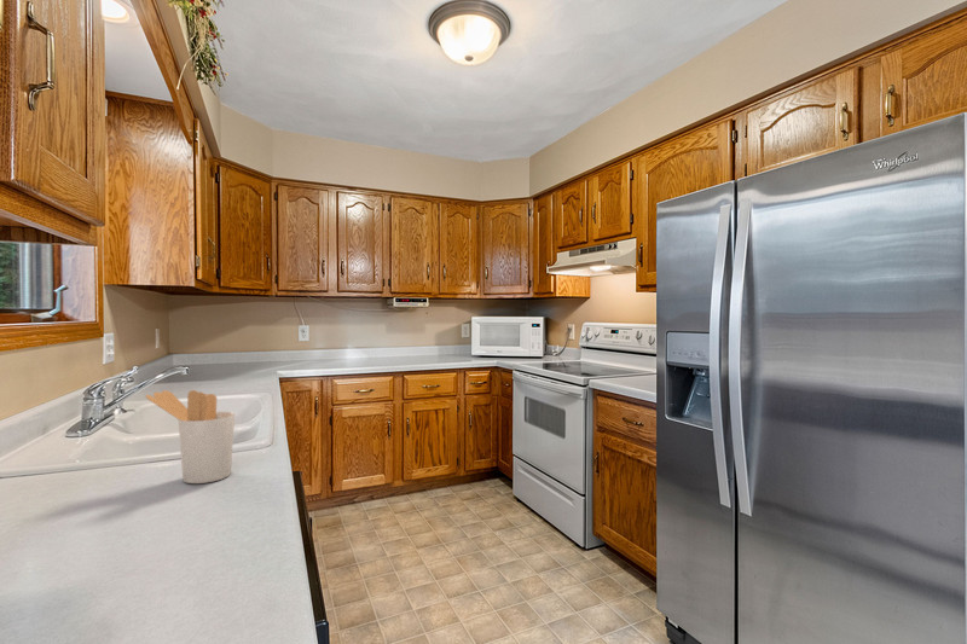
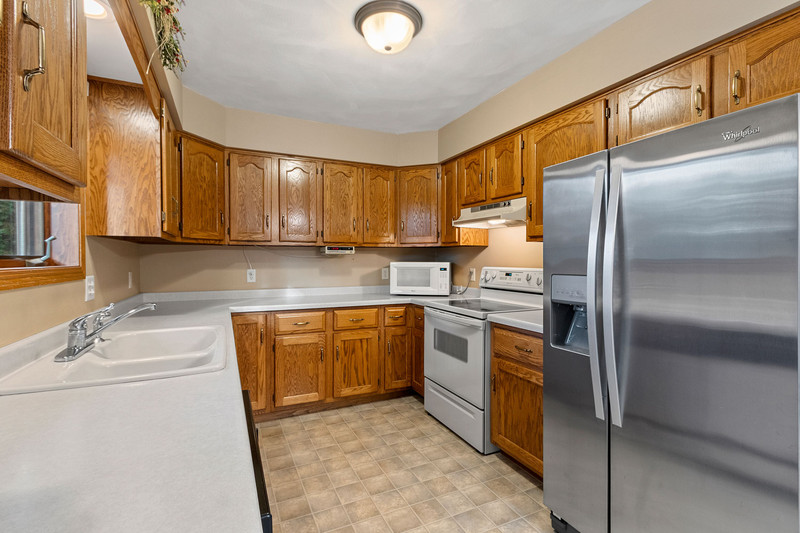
- utensil holder (192, 431)
